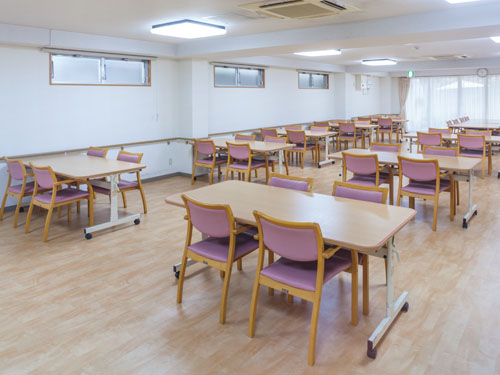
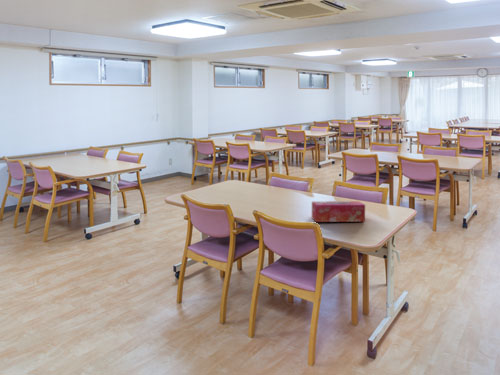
+ tissue box (337, 211)
